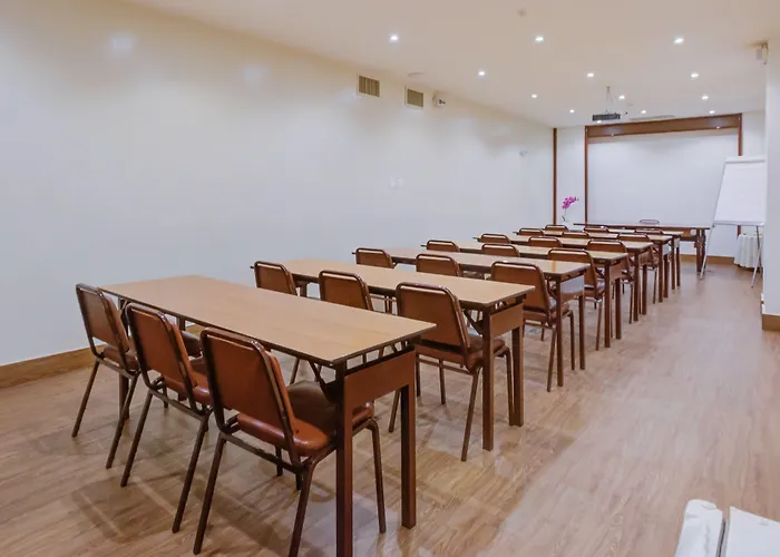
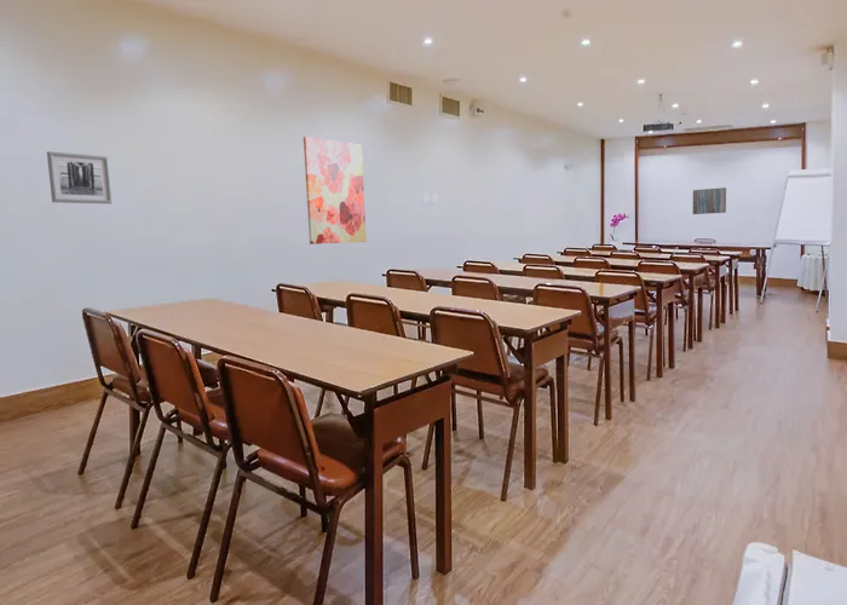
+ wall art (336, 192)
+ wall art (709, 201)
+ wall art (80, 178)
